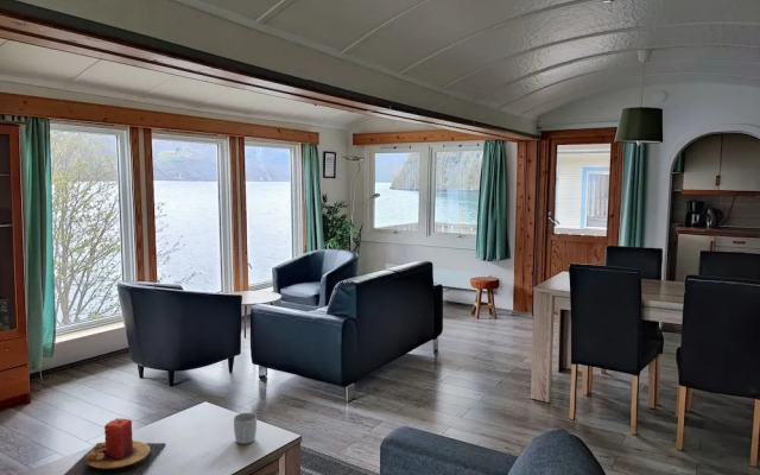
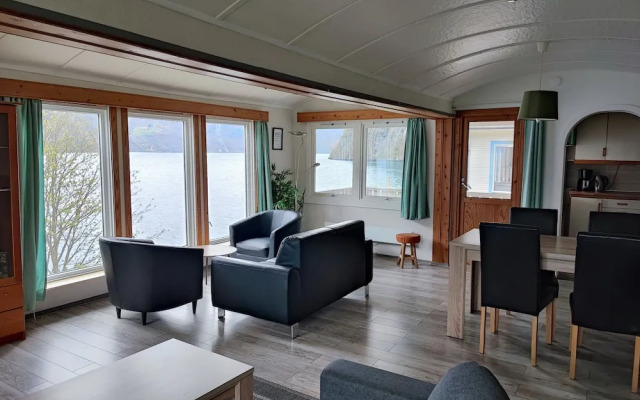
- mug (245, 430)
- candle (113, 443)
